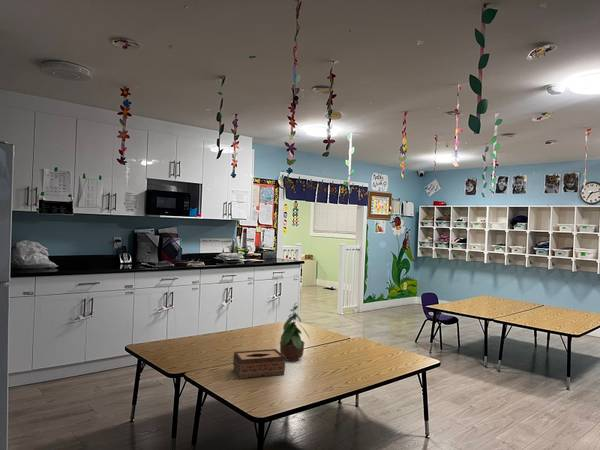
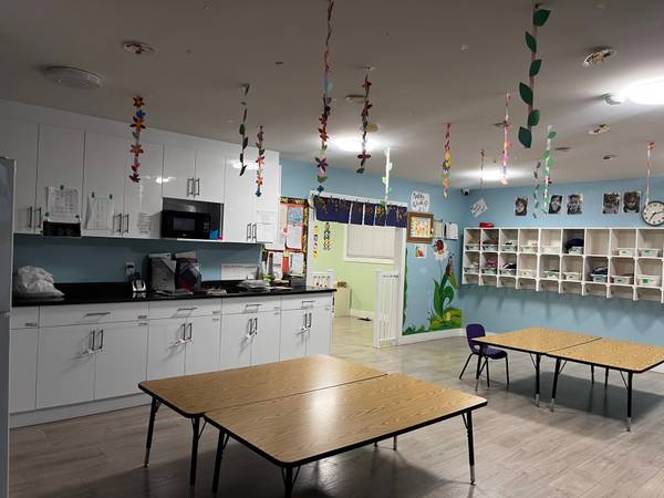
- tissue box (258, 363)
- potted plant (294, 330)
